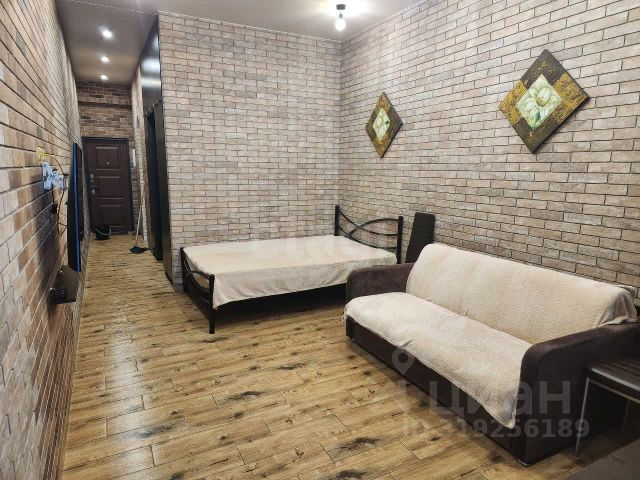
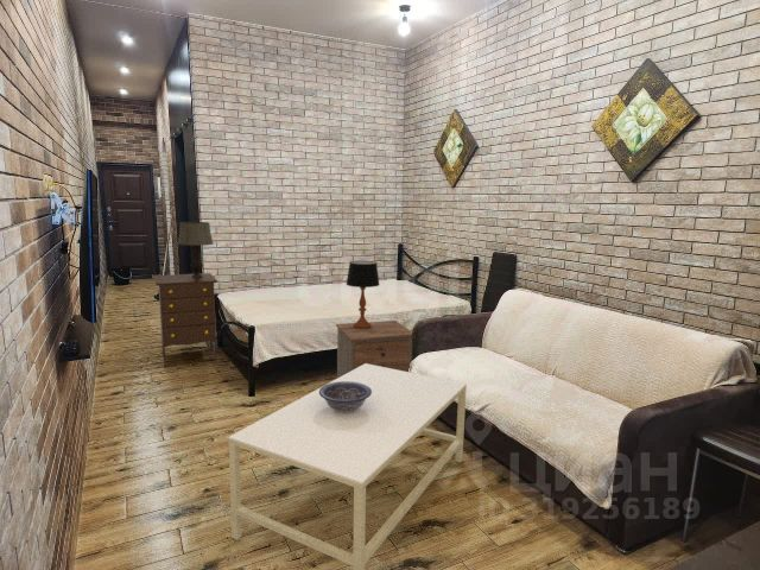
+ coffee table (363, 450)
+ decorative bowl (344, 399)
+ nightstand (374, 360)
+ dresser (186, 318)
+ table lamp (362, 294)
+ table lamp (196, 249)
